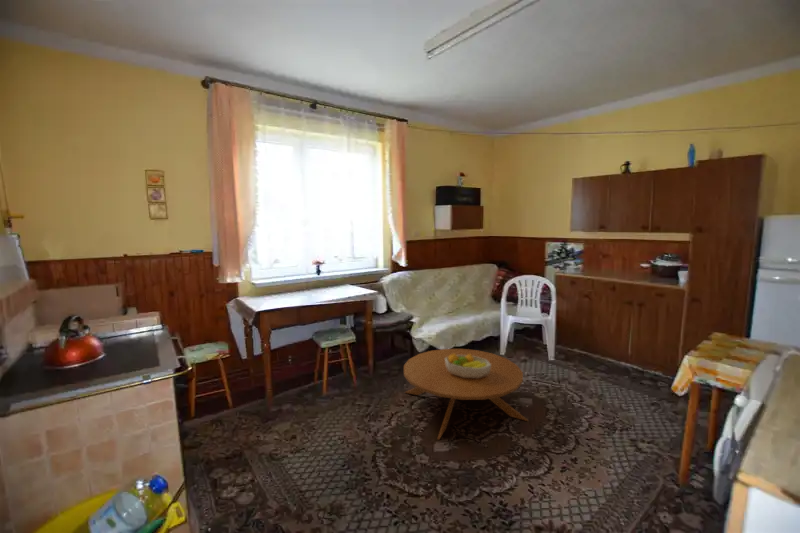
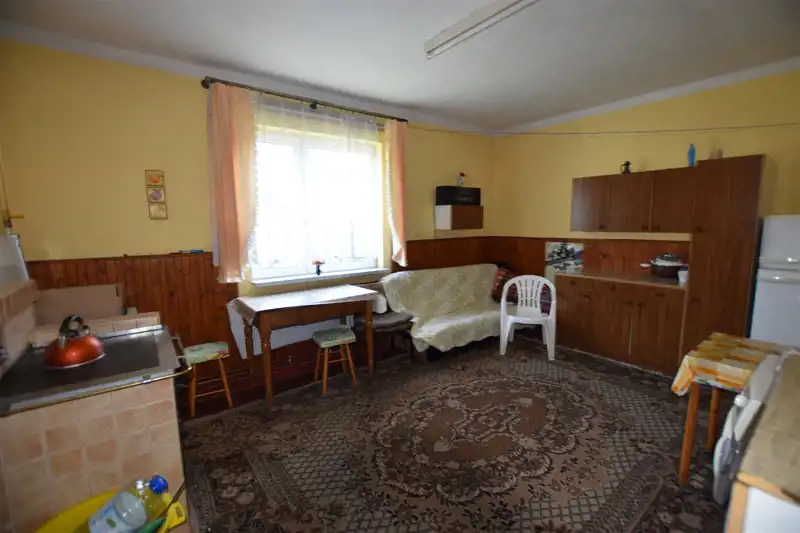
- coffee table (461, 387)
- fruit bowl (467, 364)
